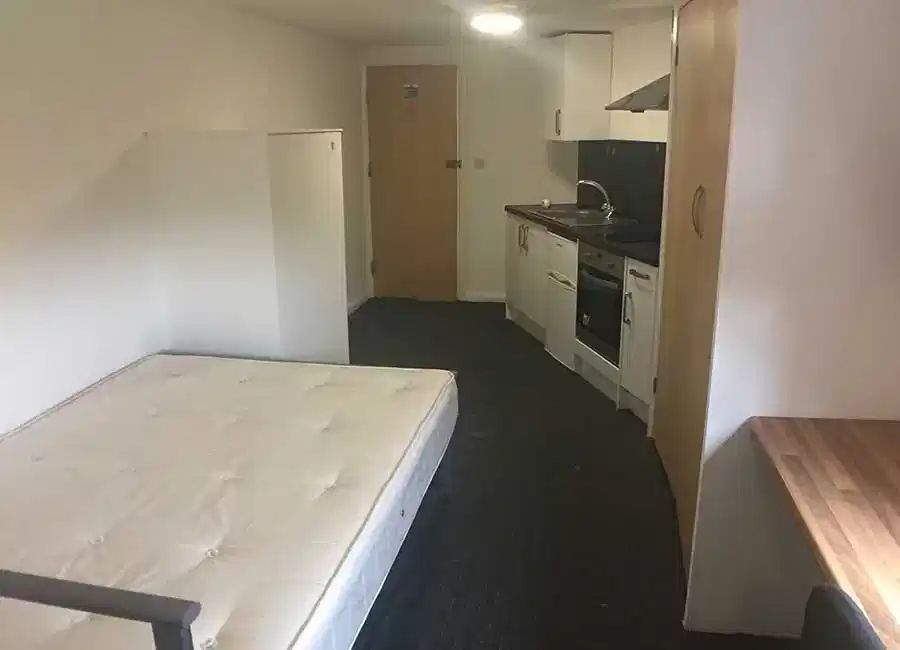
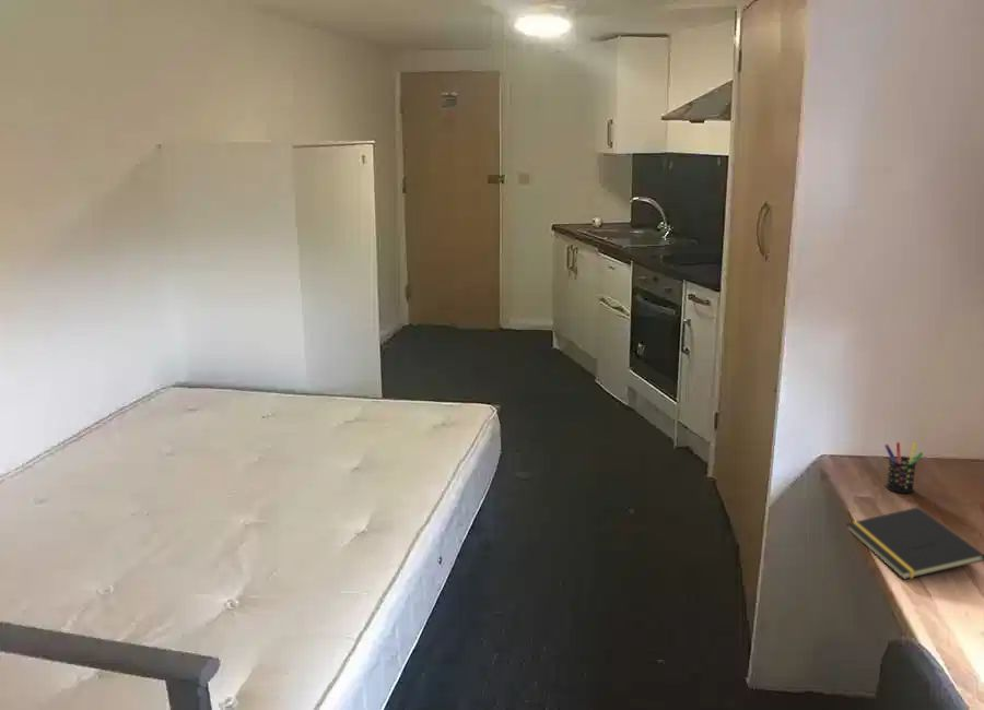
+ pen holder (904, 465)
+ notepad (911, 541)
